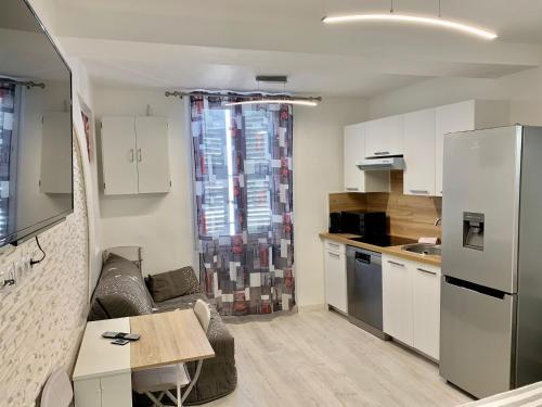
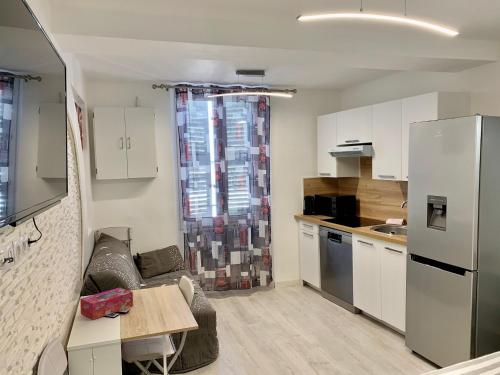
+ tissue box (107, 302)
